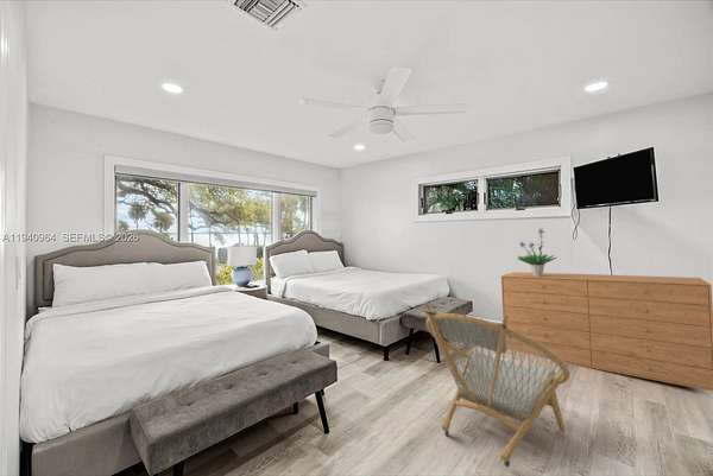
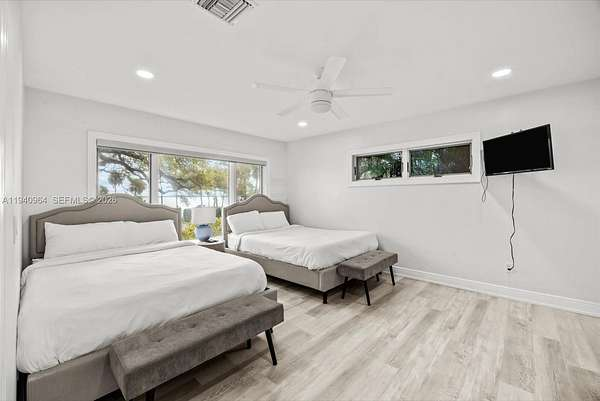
- armchair (491, 364)
- potted plant (535, 253)
- dresser (592, 318)
